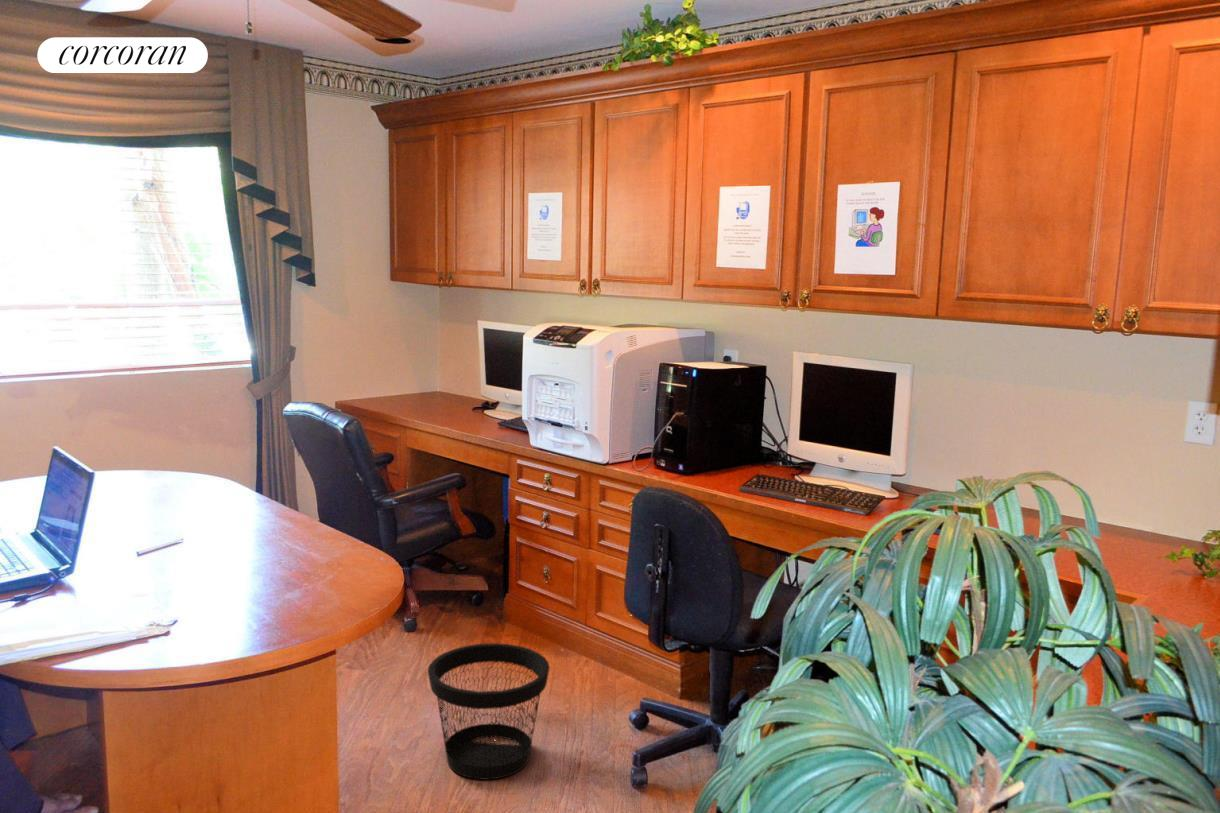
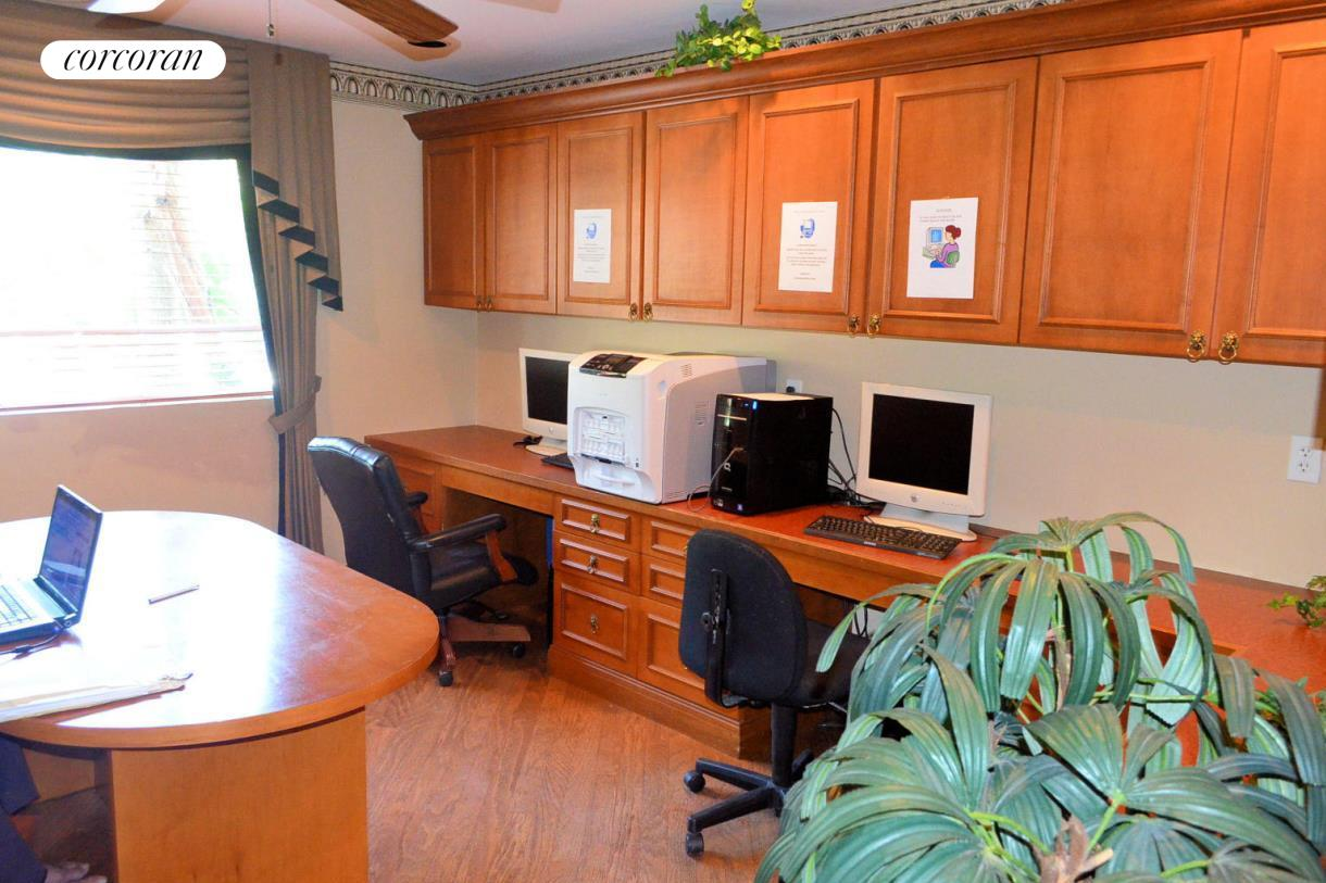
- wastebasket (487, 712)
